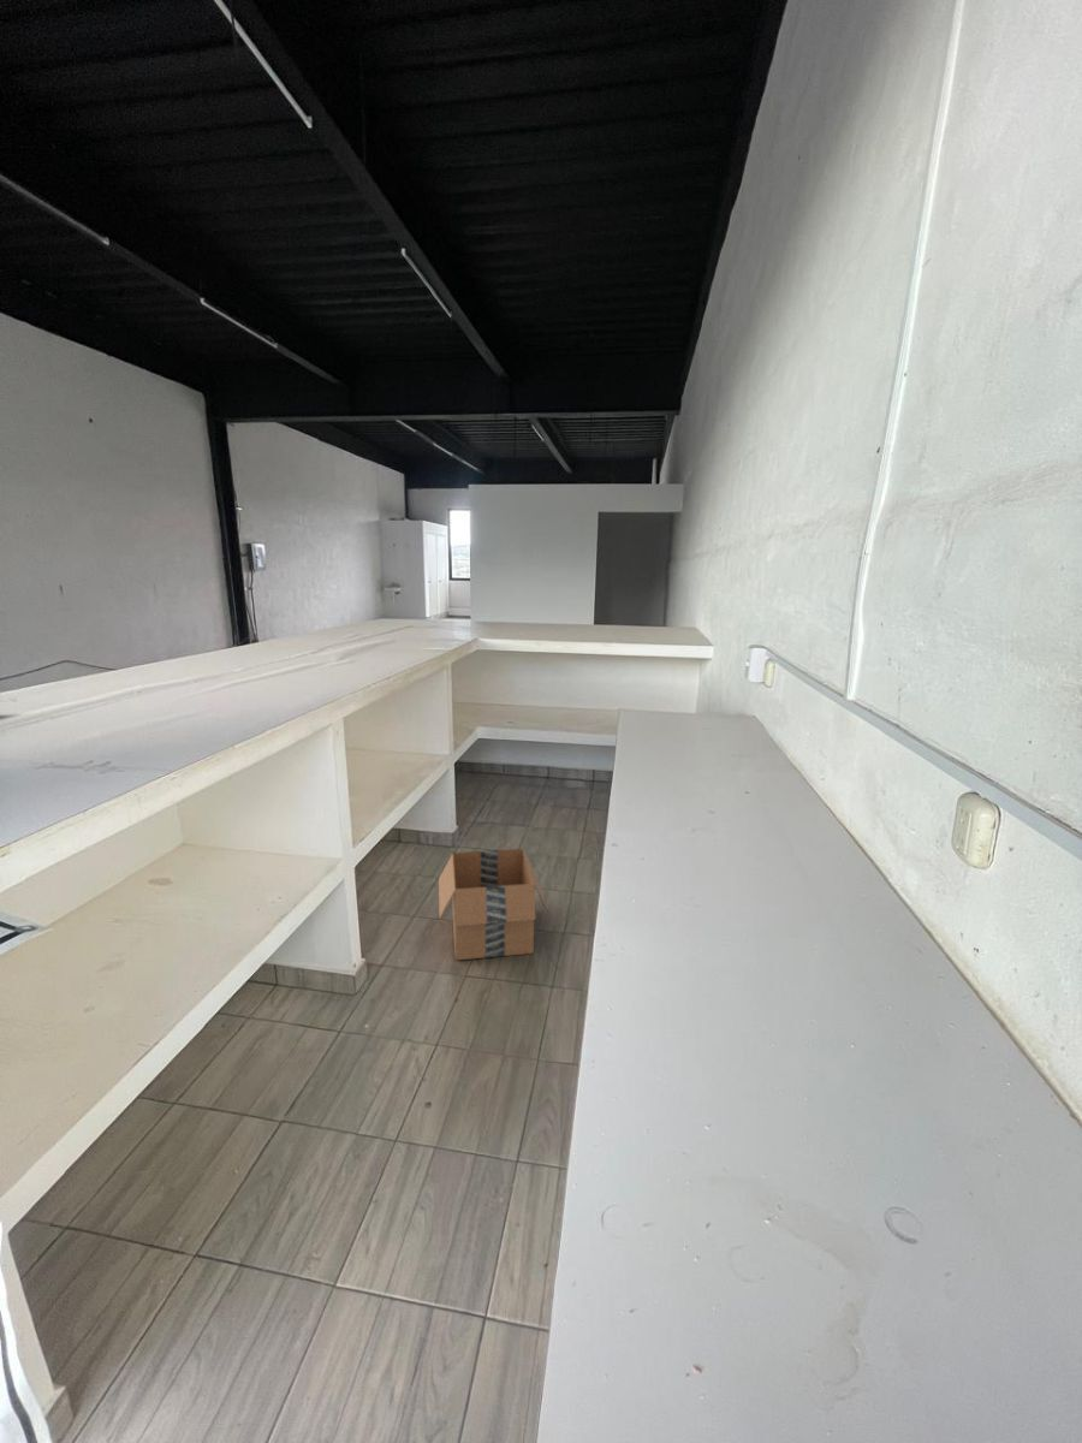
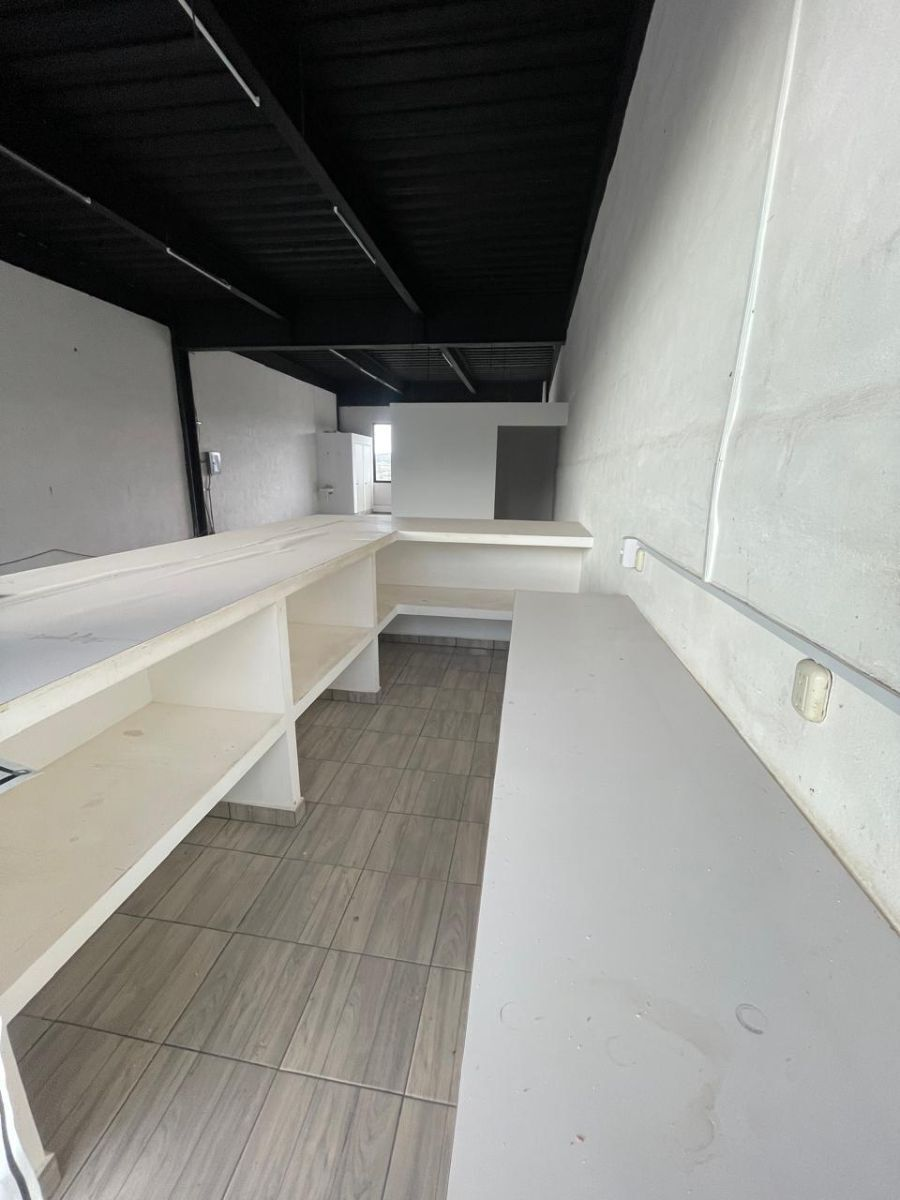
- cardboard box (491, 899)
